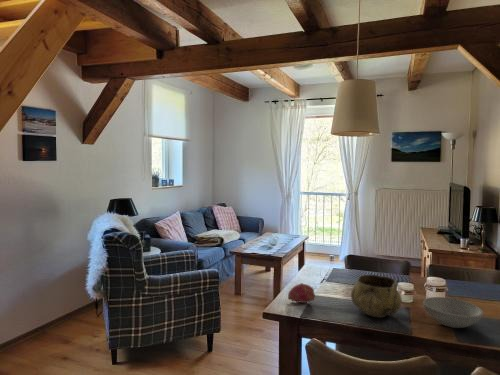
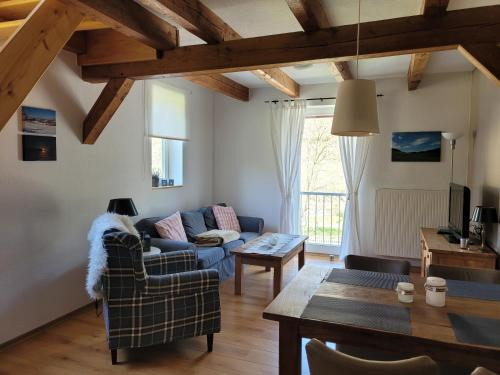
- decorative bowl (375, 296)
- fruit (301, 292)
- bowl (451, 314)
